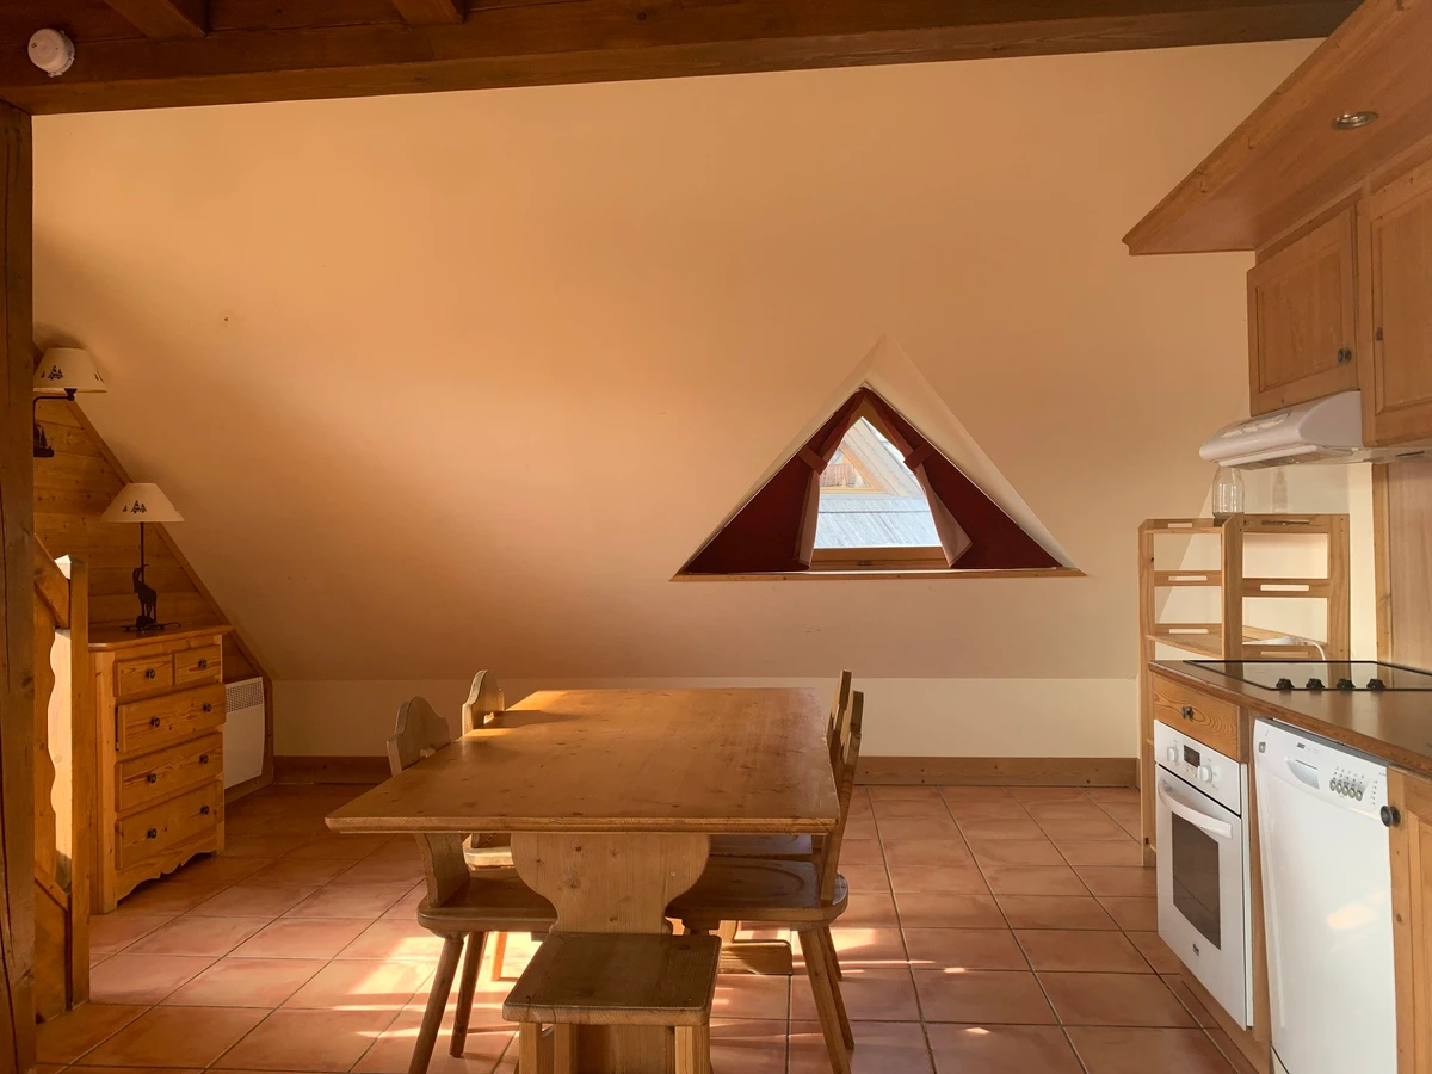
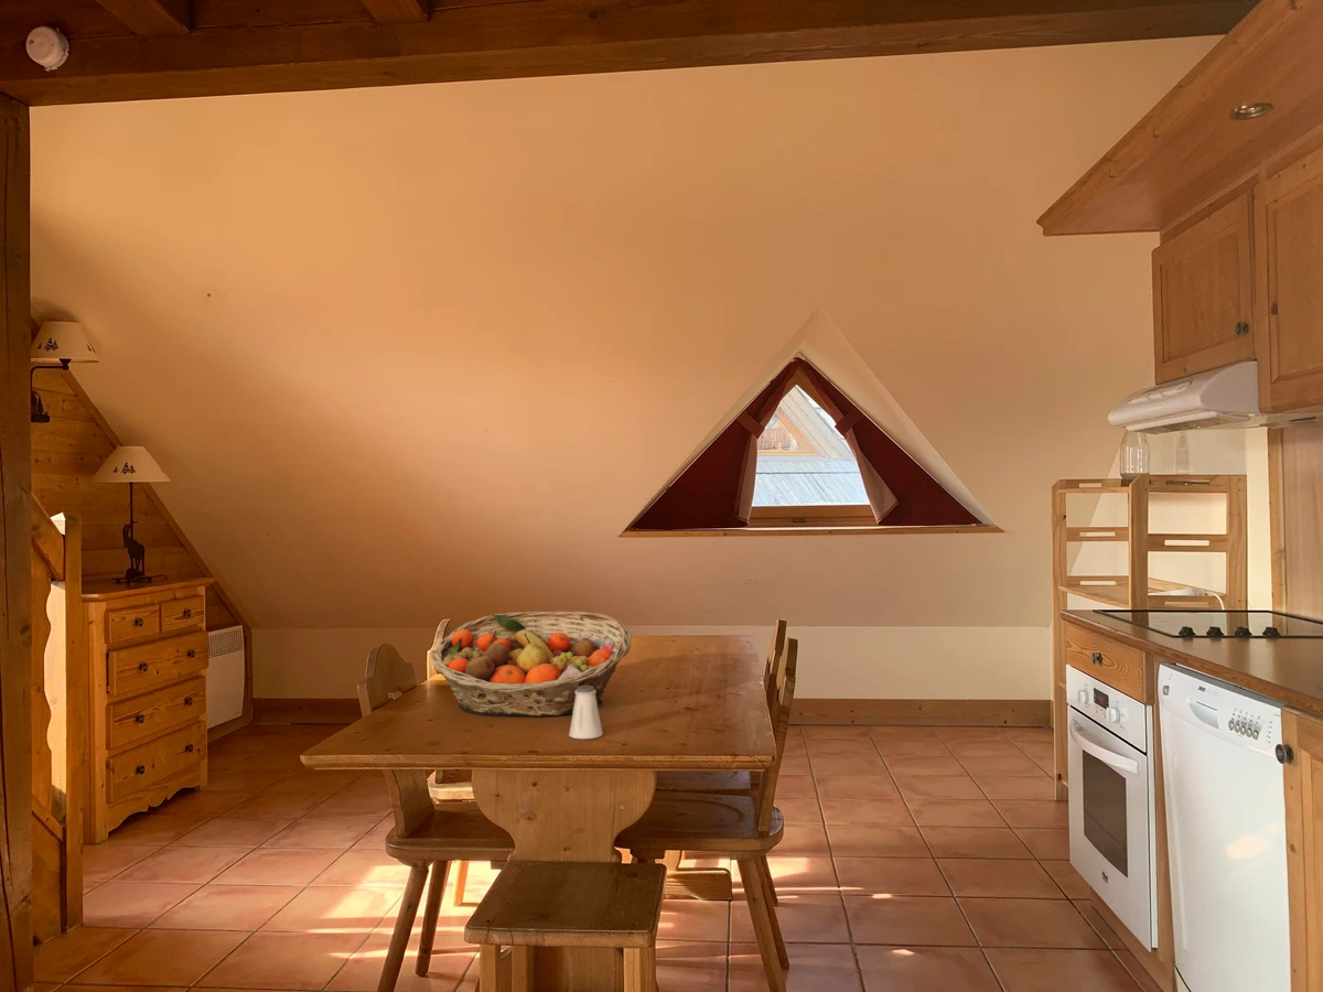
+ fruit basket (533, 660)
+ saltshaker (585, 711)
